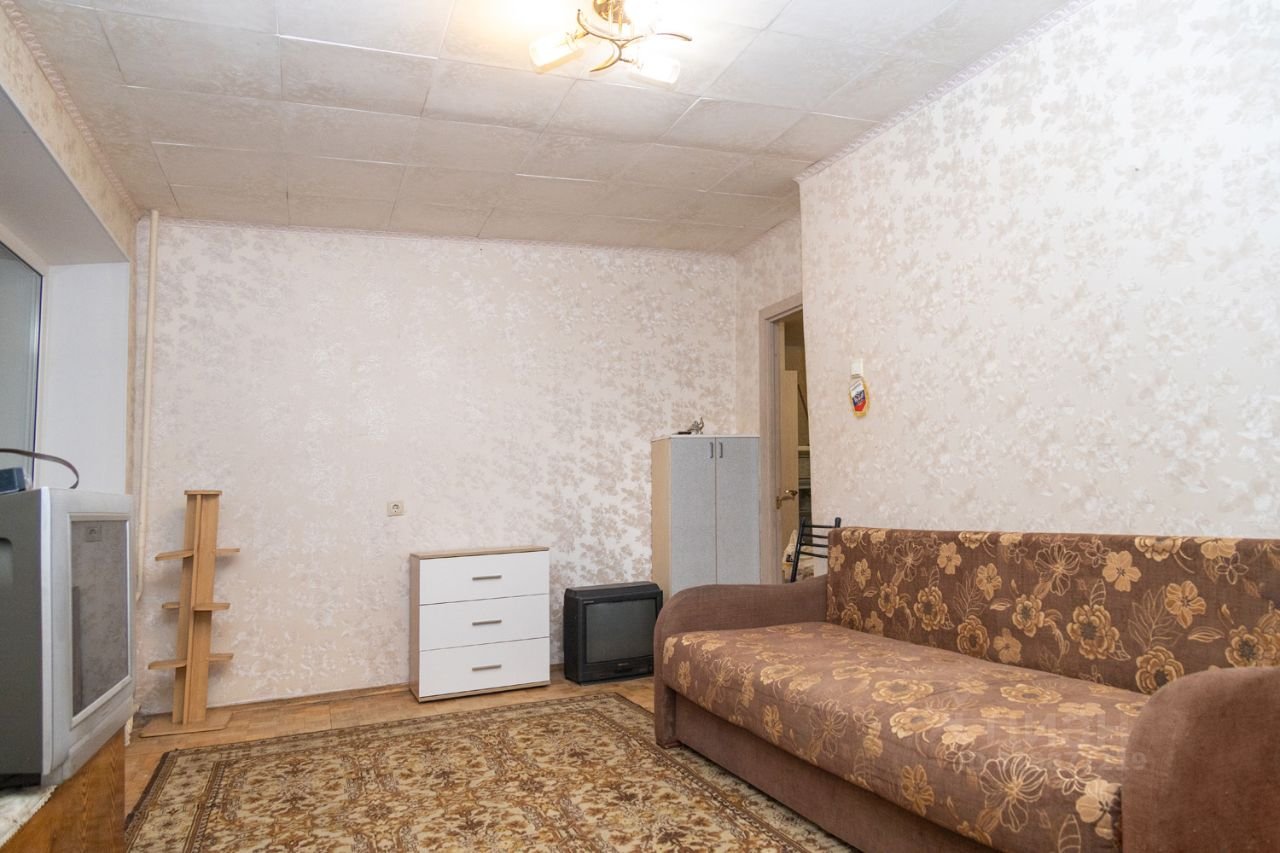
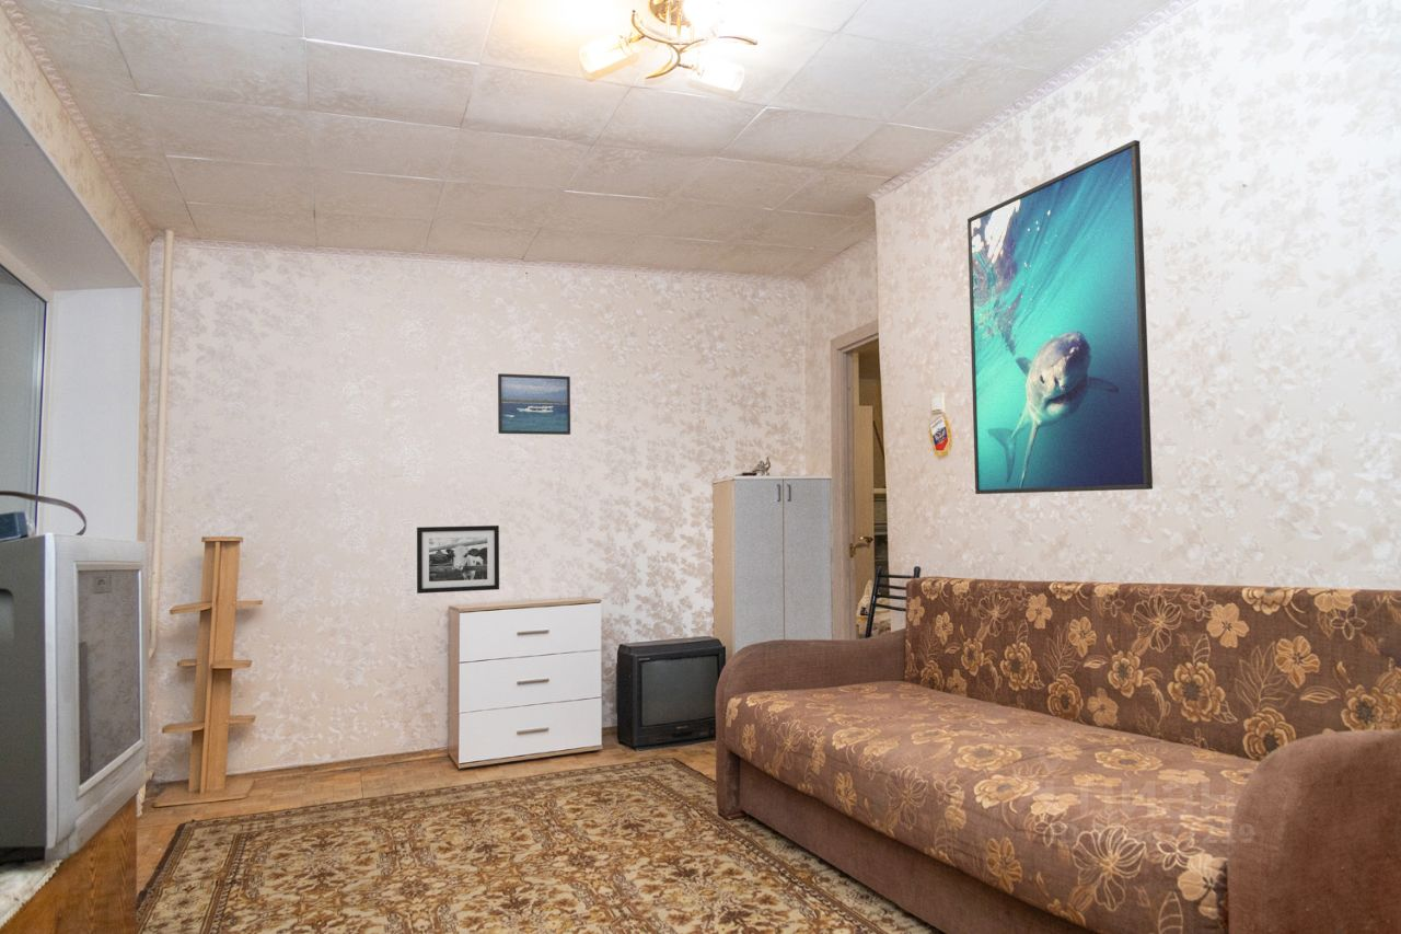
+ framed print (1047, 336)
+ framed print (534, 404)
+ picture frame (458, 558)
